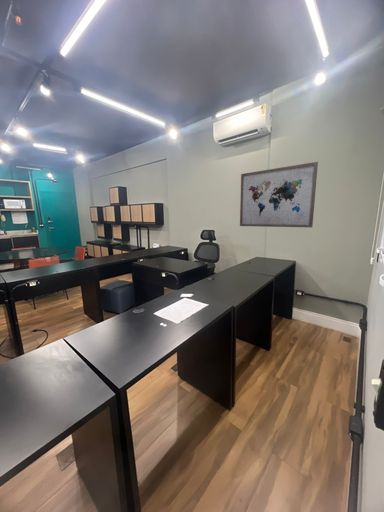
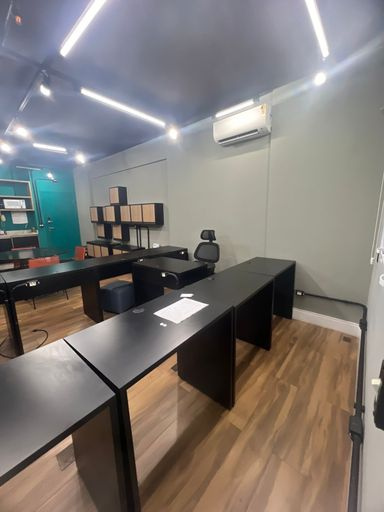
- wall art (273, 198)
